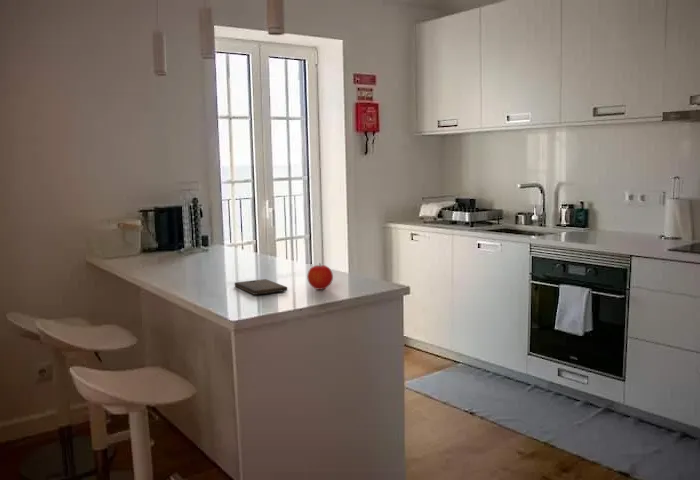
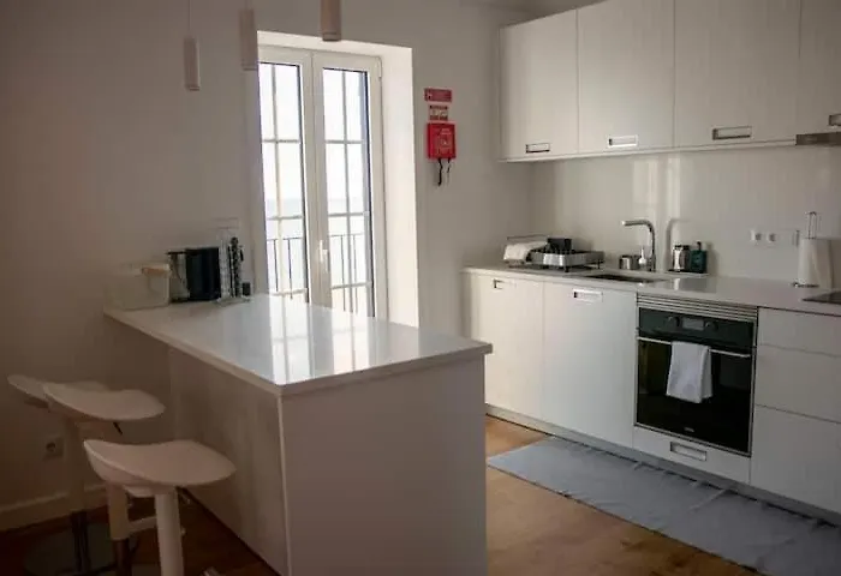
- fruit (320, 276)
- cutting board (260, 286)
